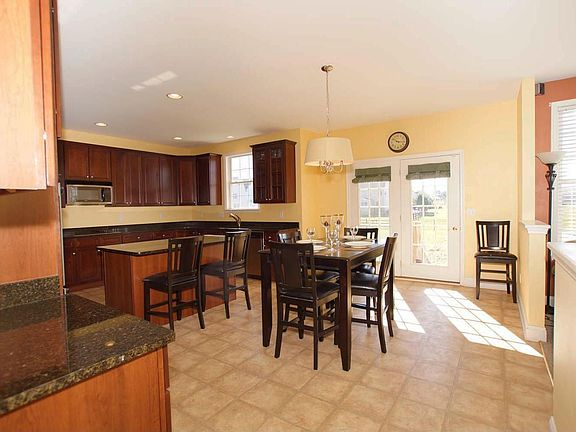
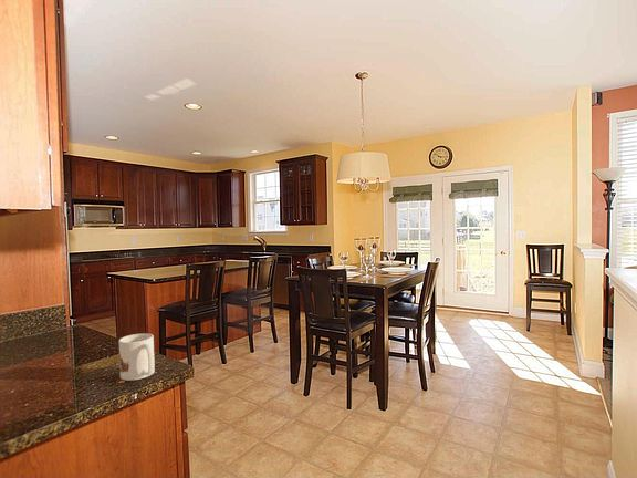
+ mug (139, 356)
